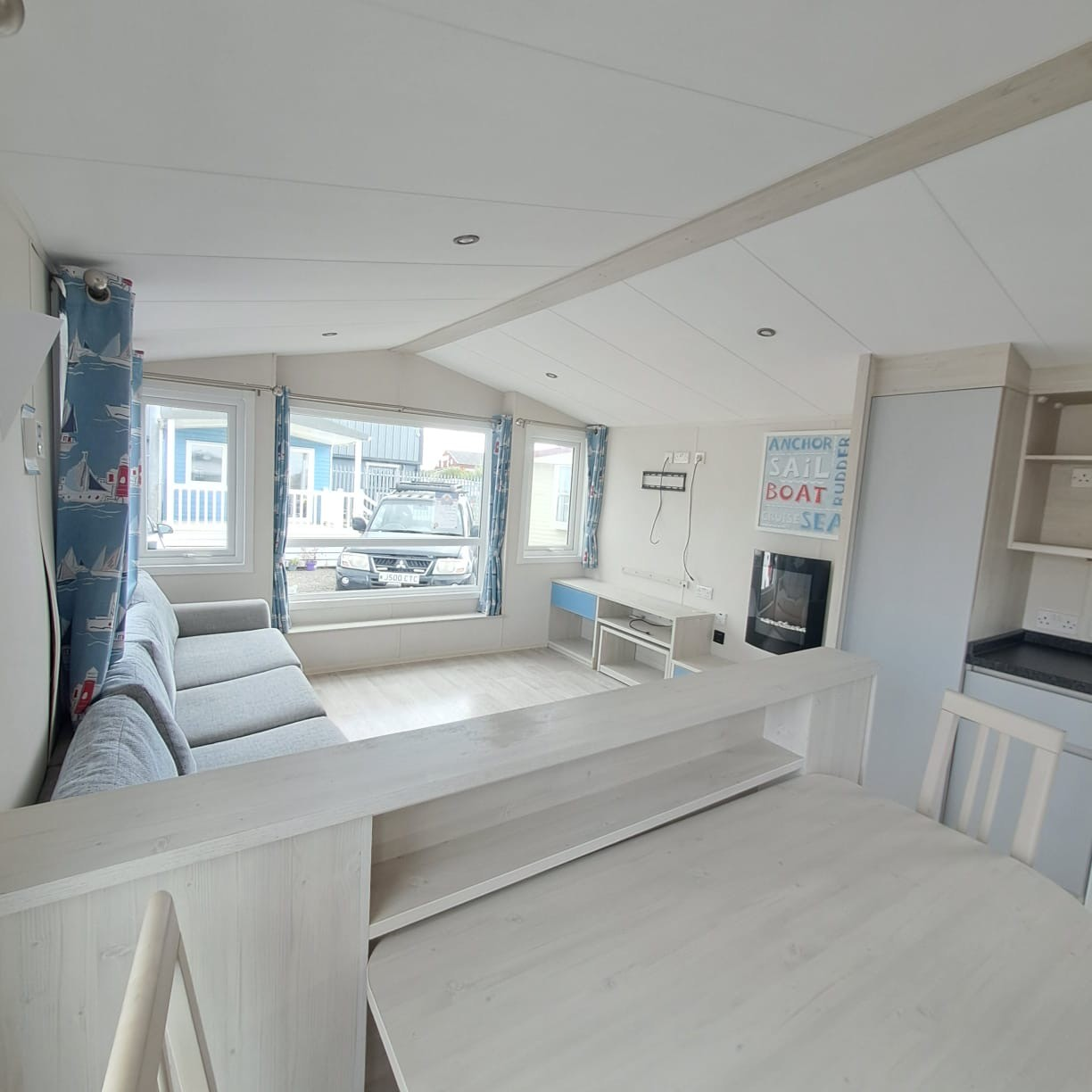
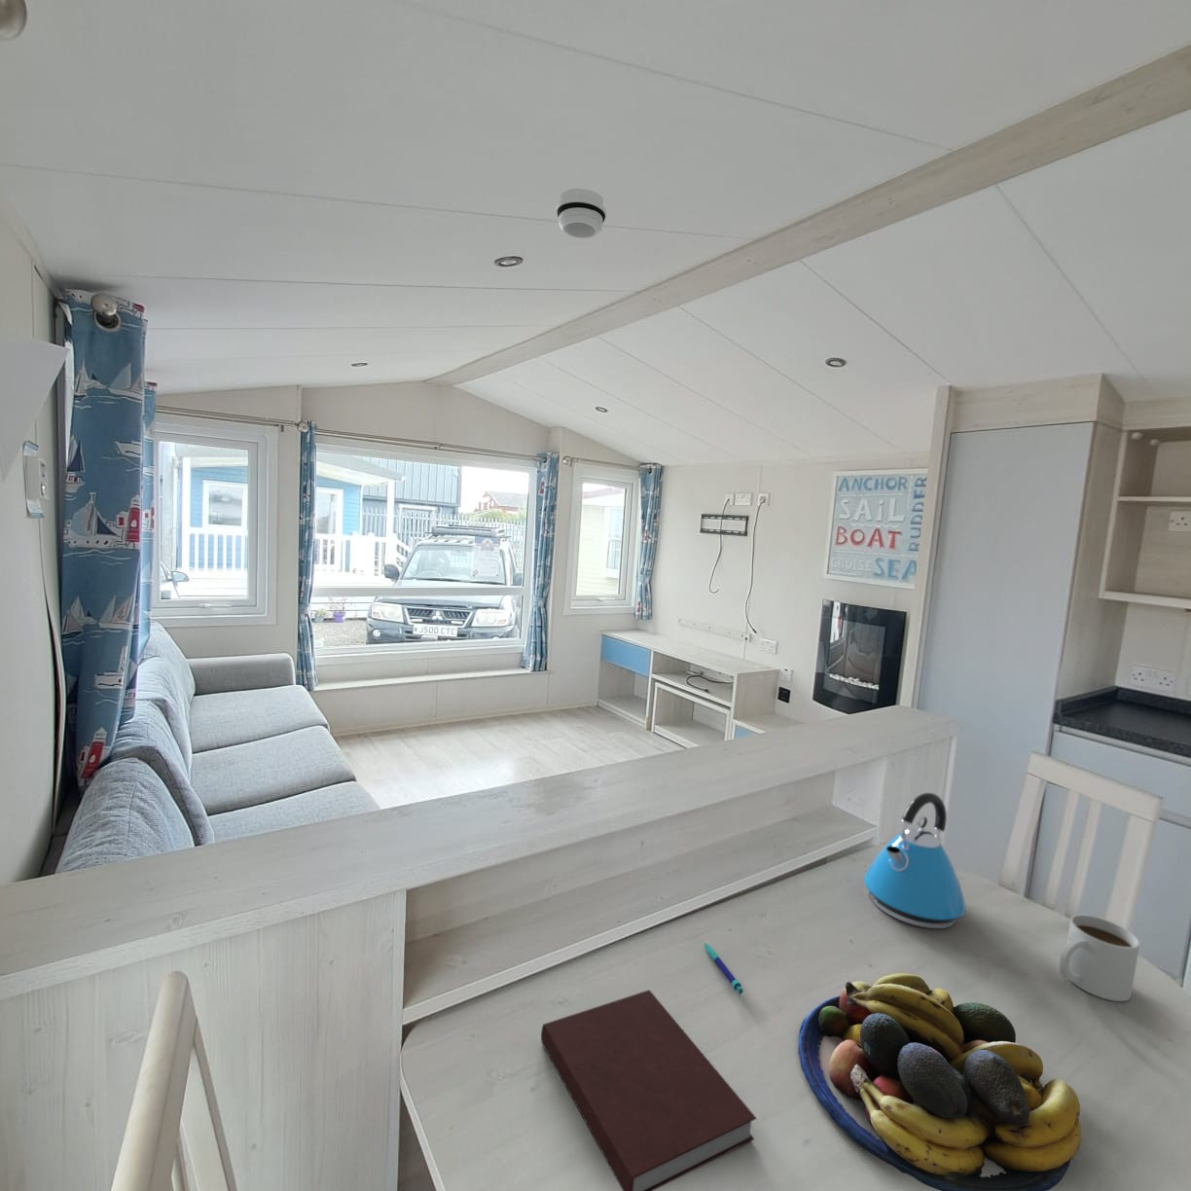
+ smoke detector (581, 215)
+ mug (1091, 958)
+ fruit bowl (926, 1042)
+ kettle (921, 849)
+ pen (722, 964)
+ notebook (640, 1078)
